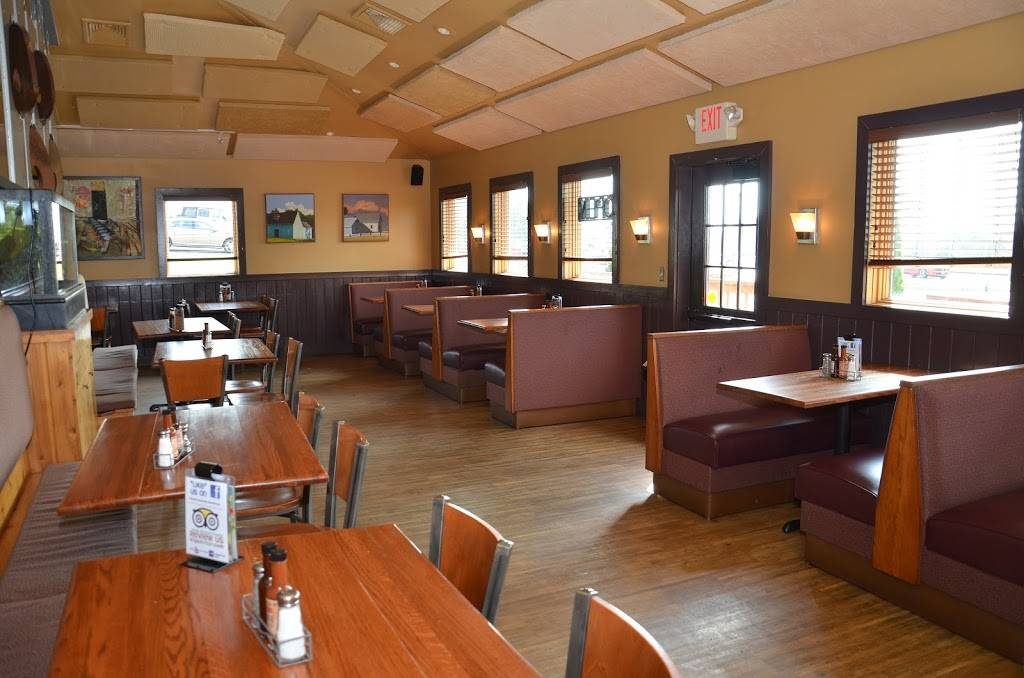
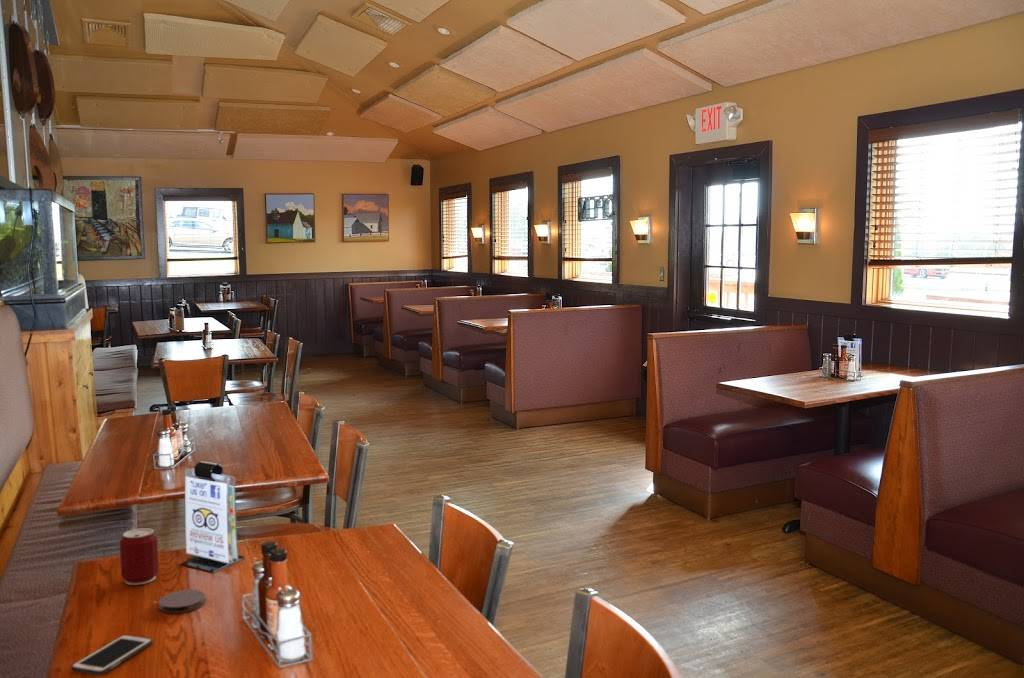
+ can (139, 556)
+ cell phone (113, 654)
+ coaster (182, 601)
